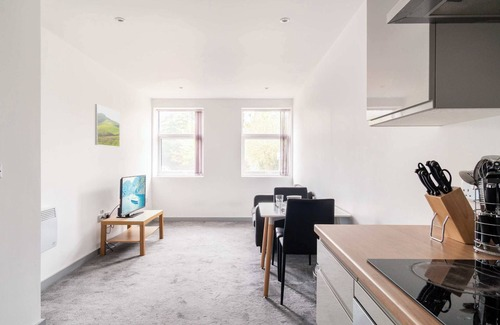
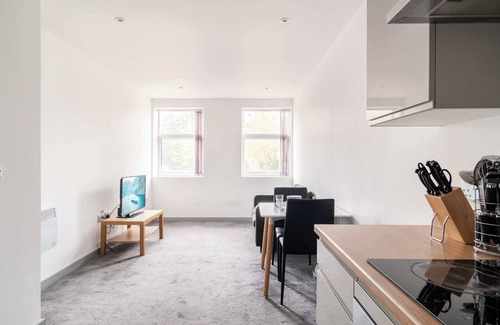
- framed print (108, 127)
